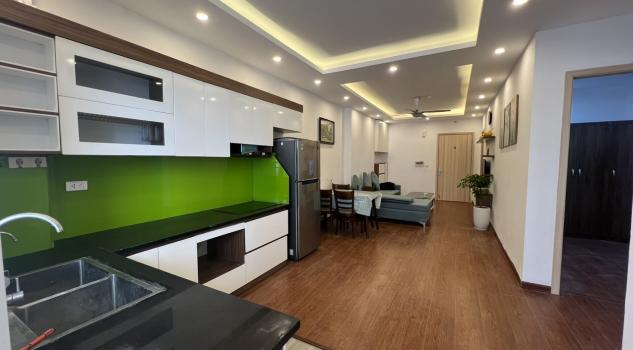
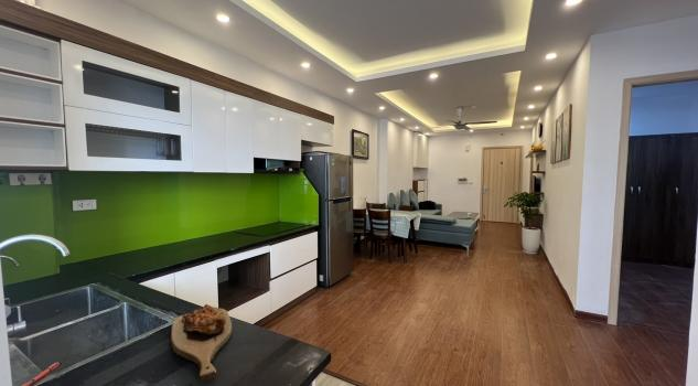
+ cutting board (208, 330)
